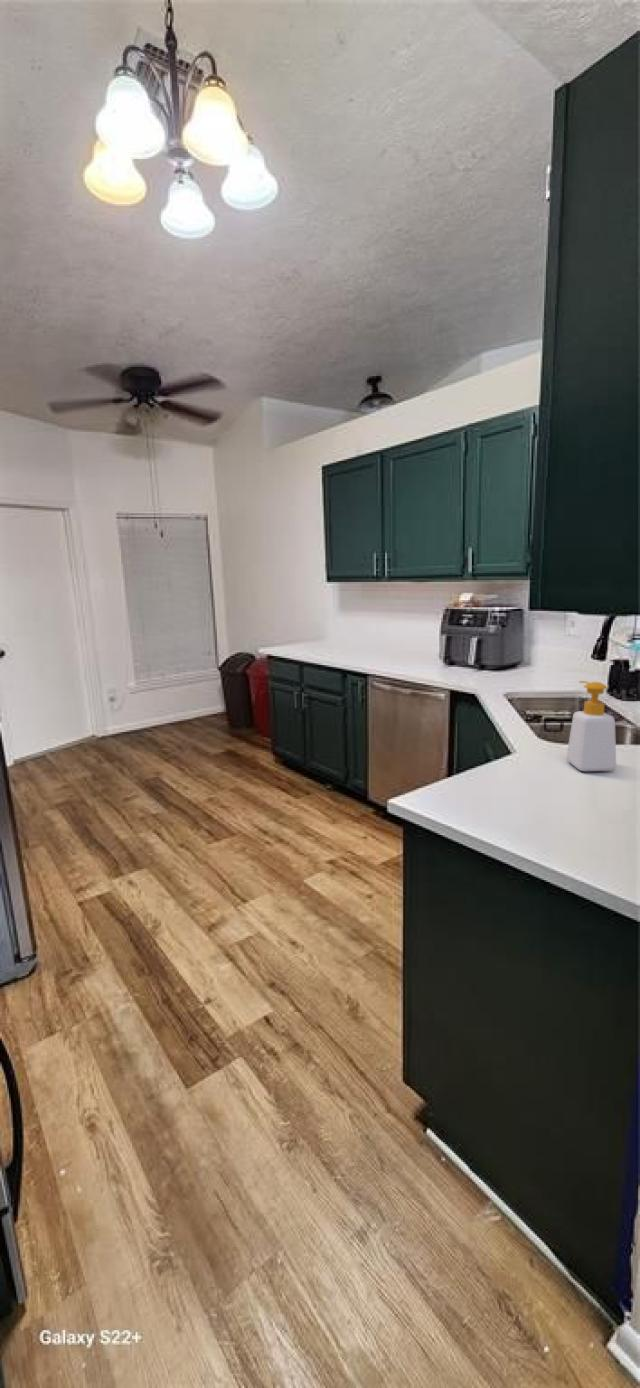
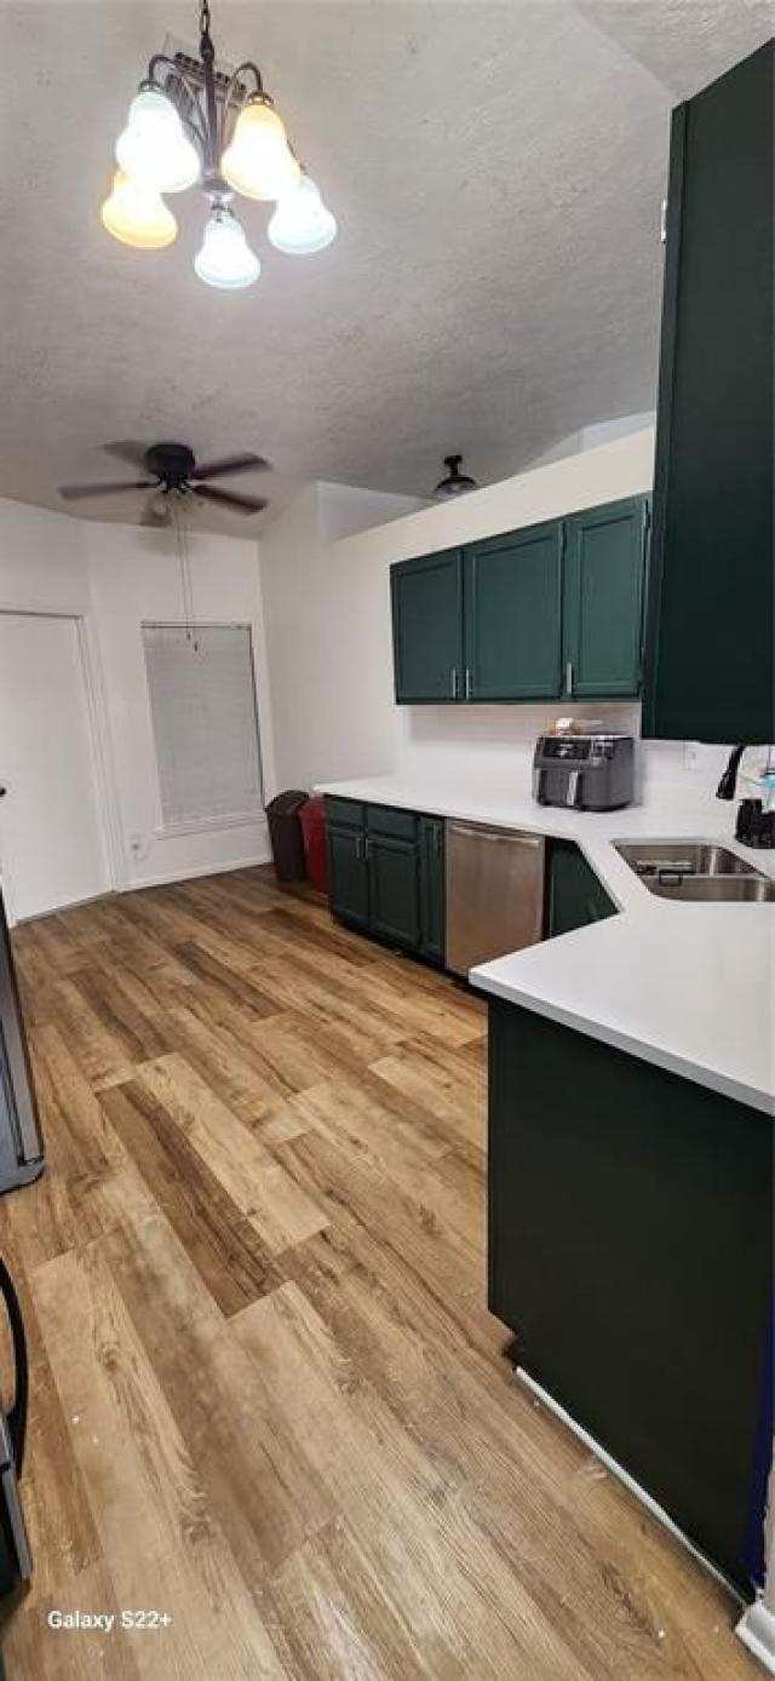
- soap bottle (589, 722)
